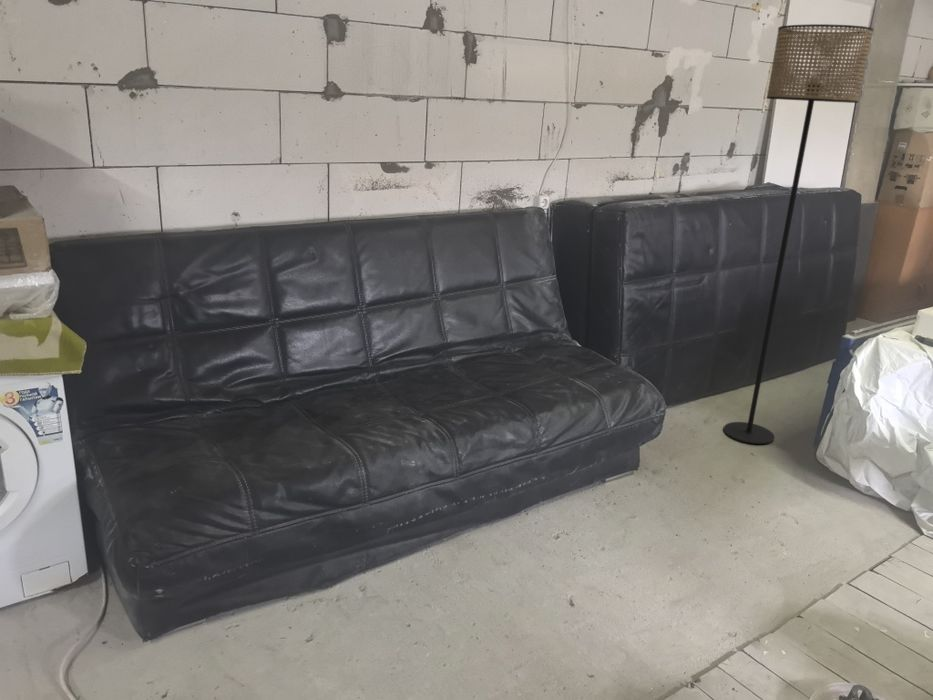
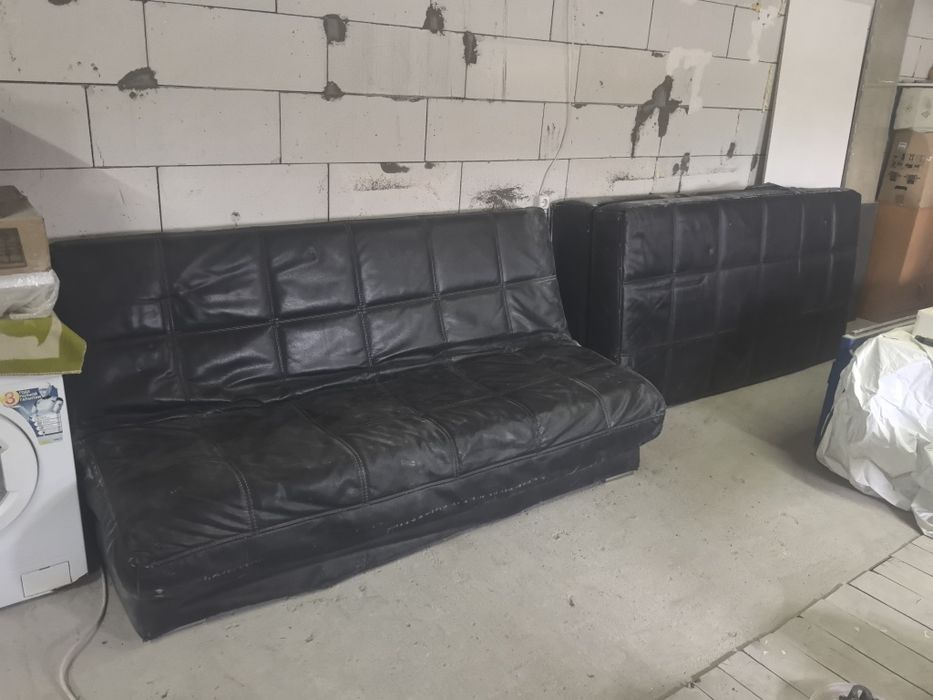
- floor lamp (783, 249)
